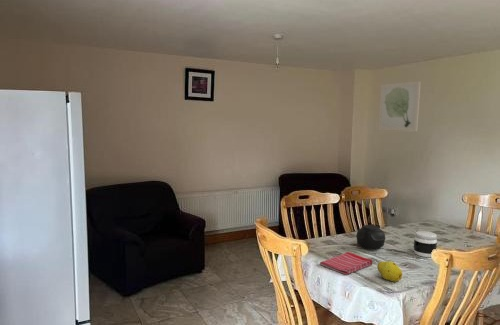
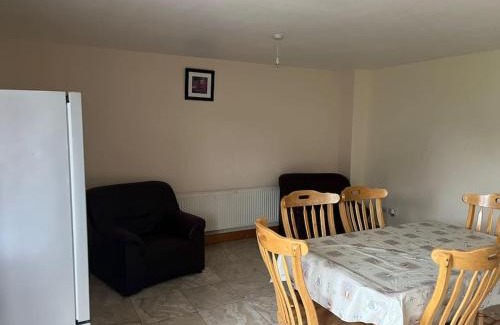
- teapot (370, 237)
- wall art (398, 107)
- jar (425, 243)
- dish towel (346, 262)
- fruit (389, 270)
